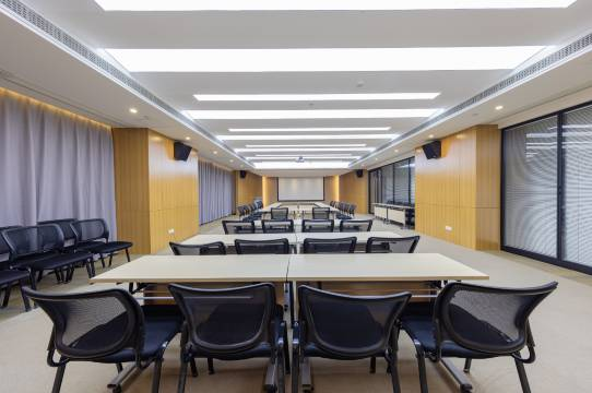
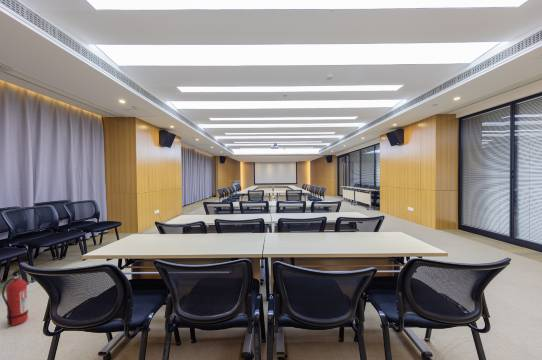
+ fire extinguisher (15, 297)
